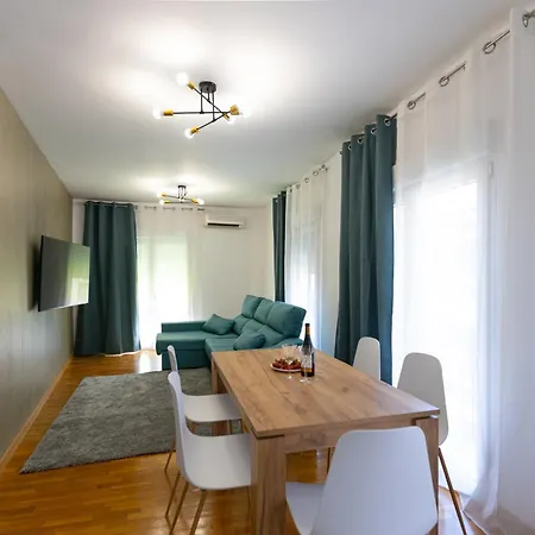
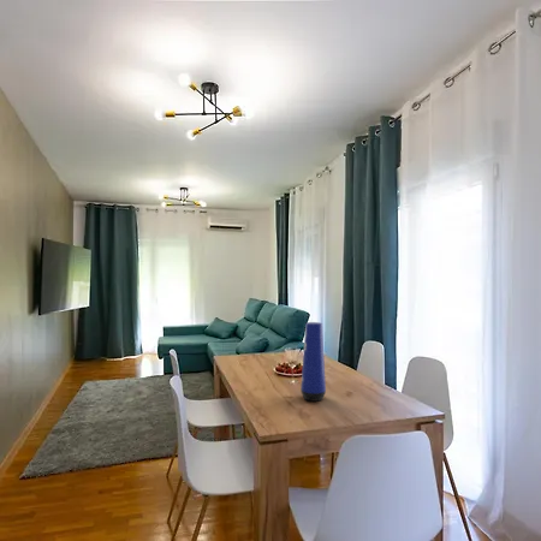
+ vase (313, 361)
